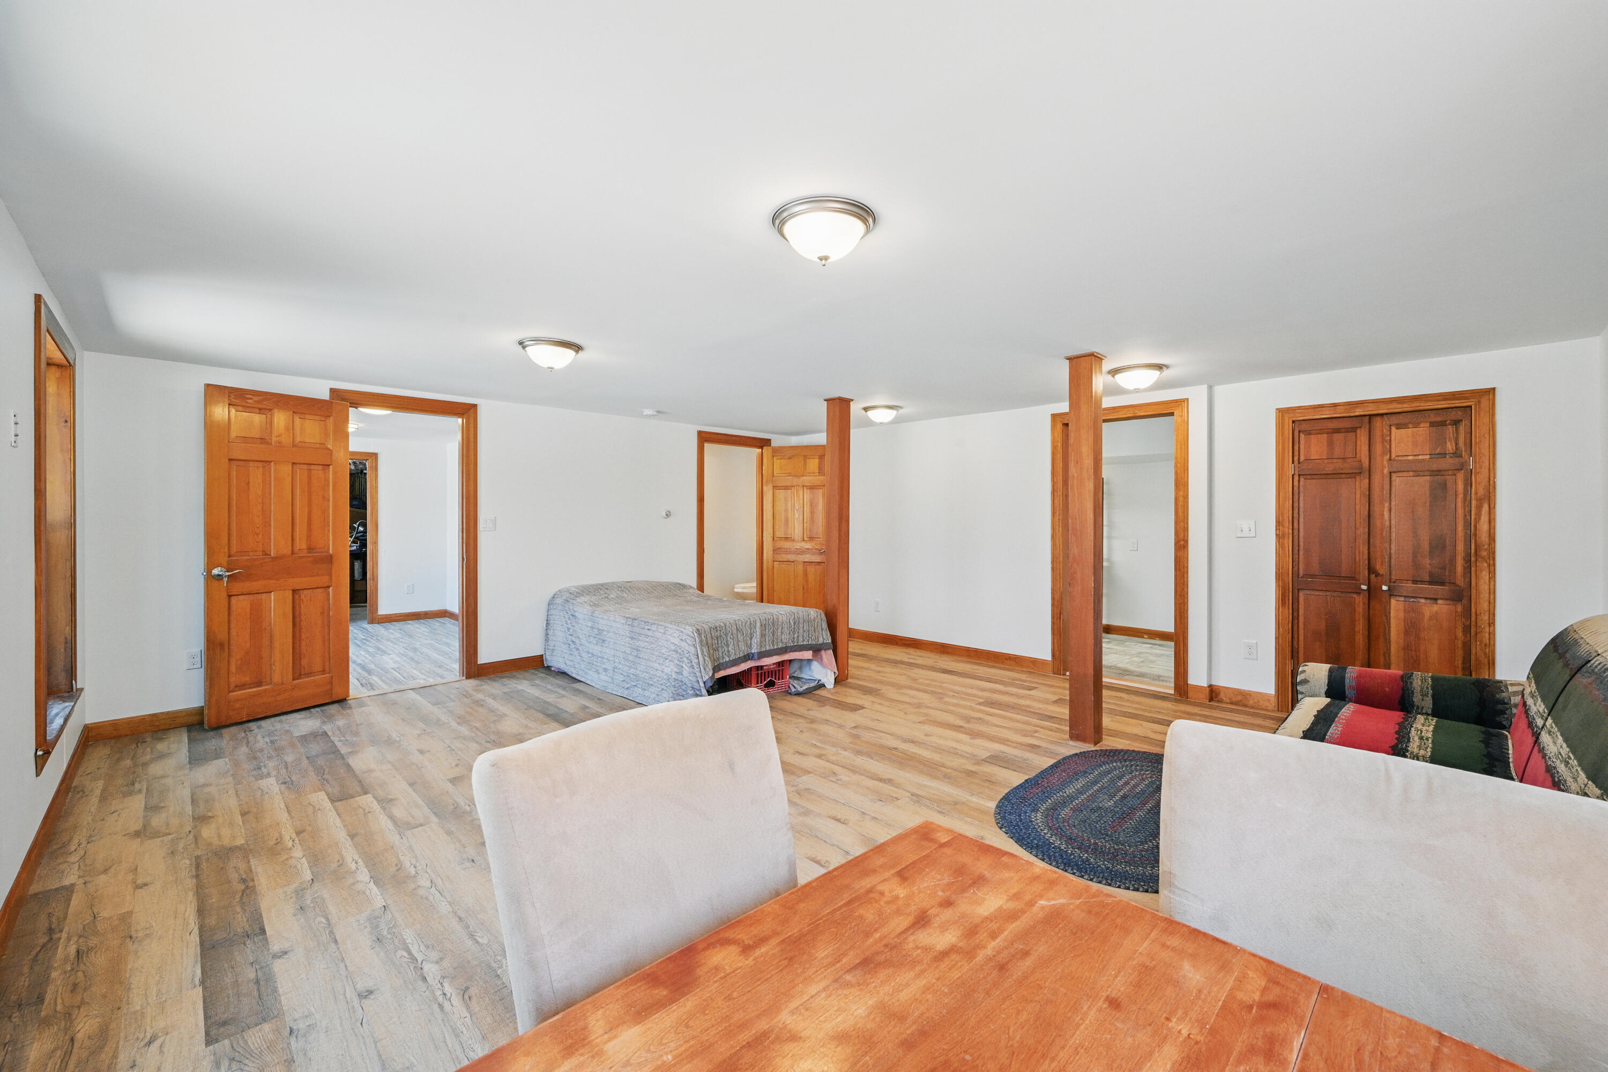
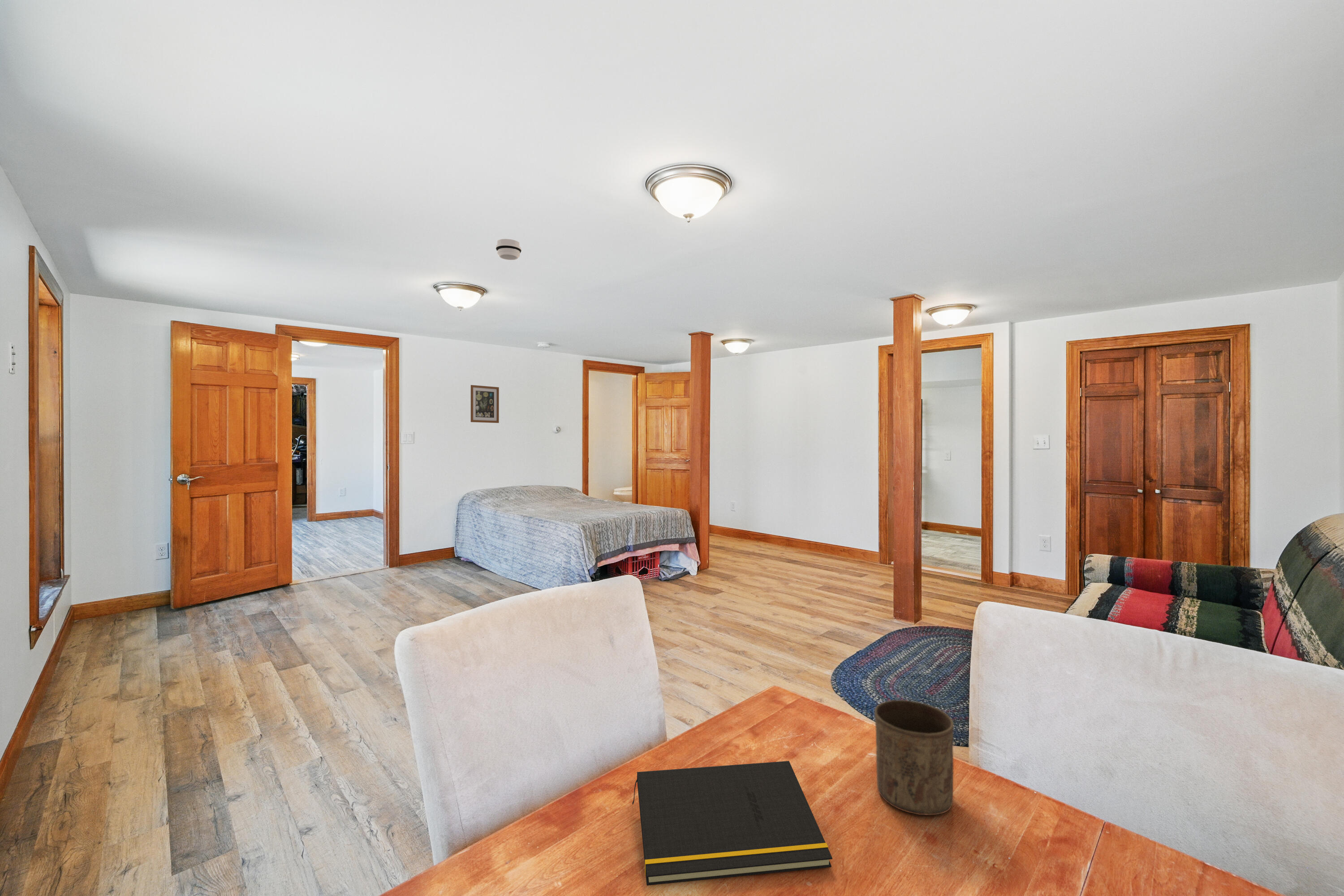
+ wall art (485, 404)
+ notepad (726, 815)
+ smoke detector (508, 250)
+ cup (913, 756)
